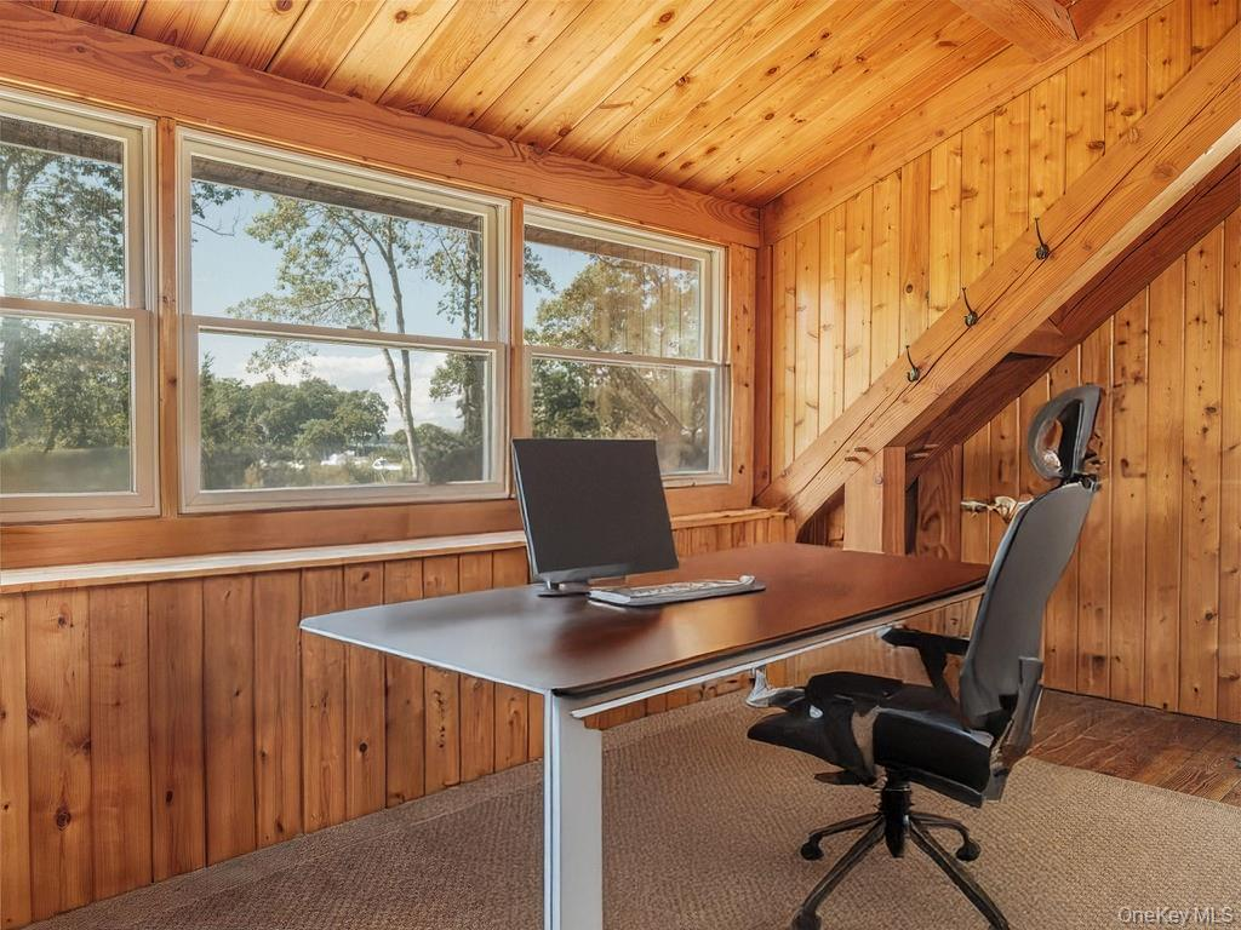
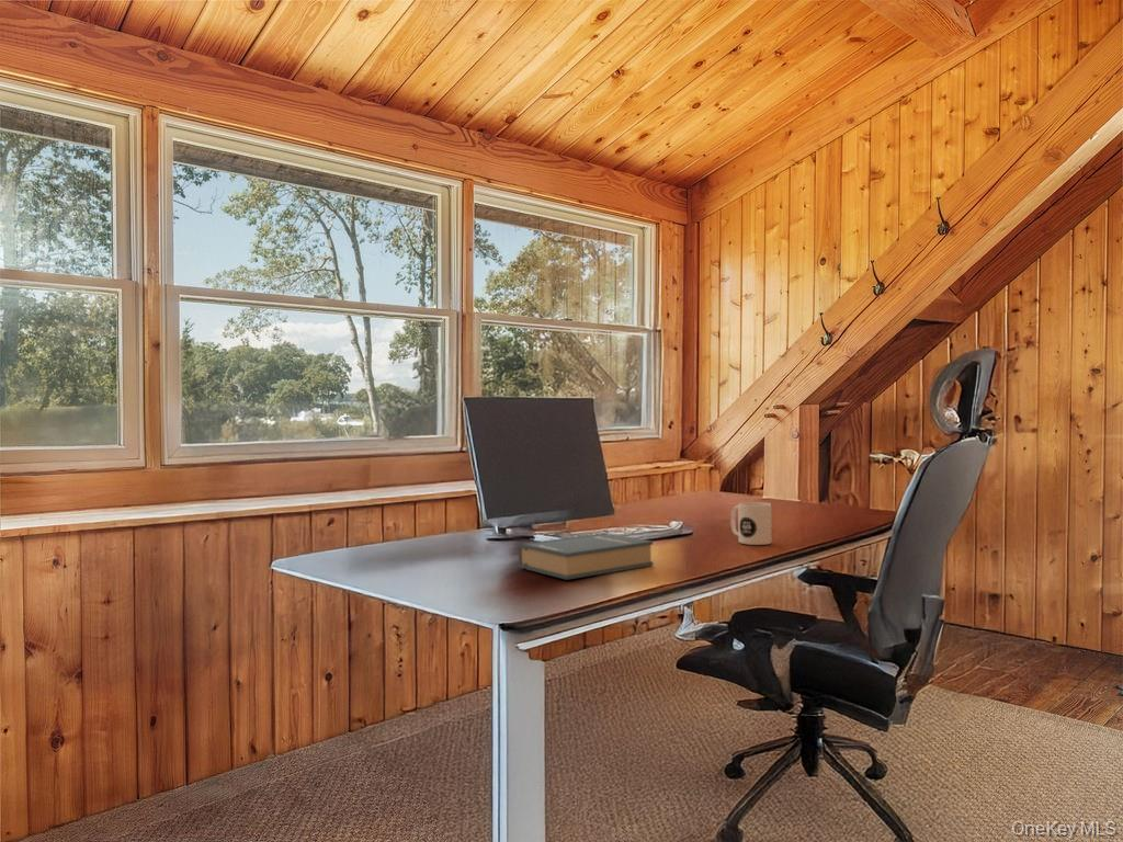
+ mug (749, 522)
+ hardback book (586, 554)
